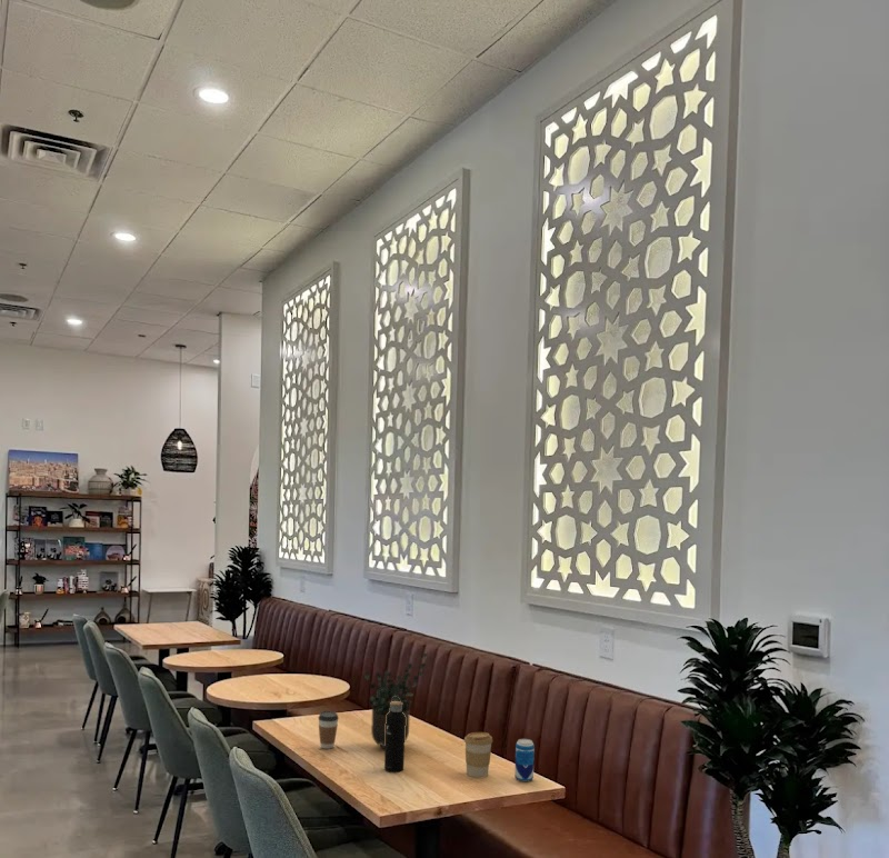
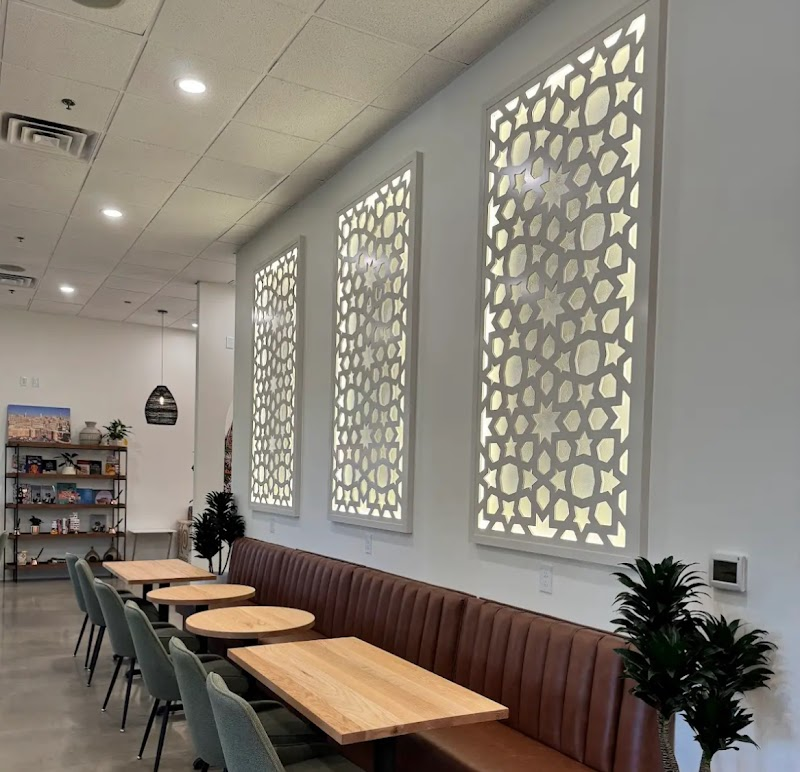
- water bottle (394, 732)
- coffee cup (478, 754)
- beverage can (525, 759)
- potted plant (394, 699)
- coffee cup (328, 729)
